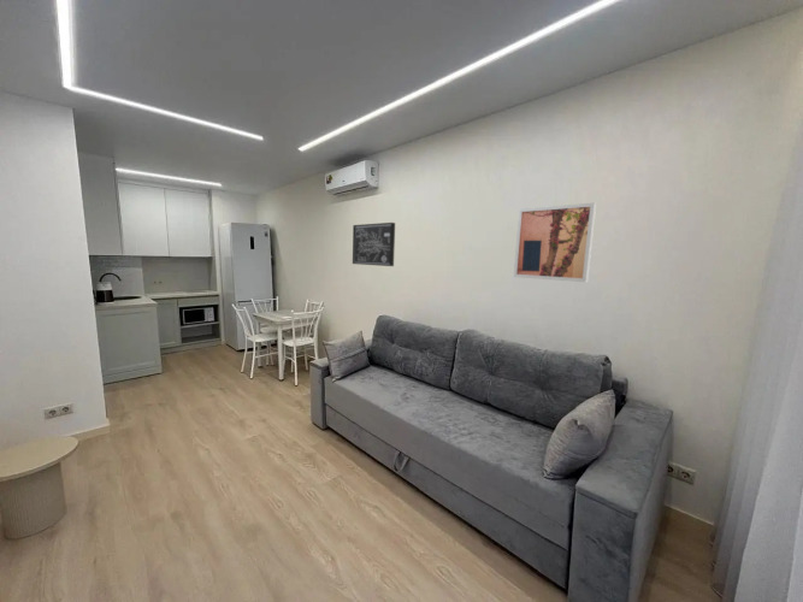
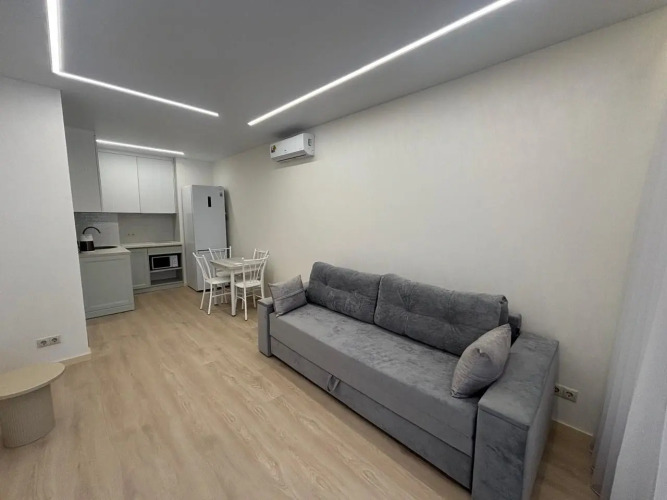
- wall art (372, 244)
- wall art (551, 243)
